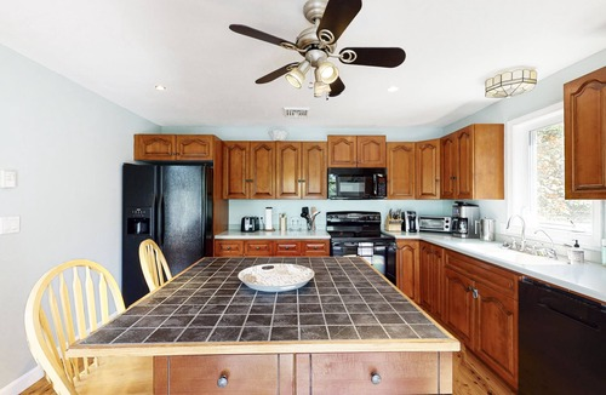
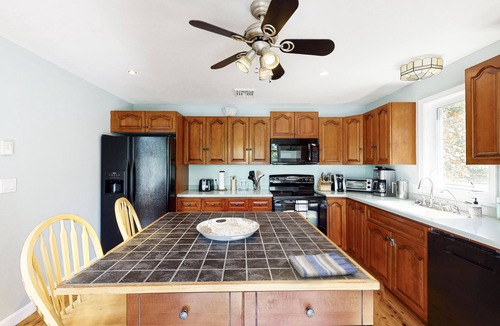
+ dish towel (320, 263)
